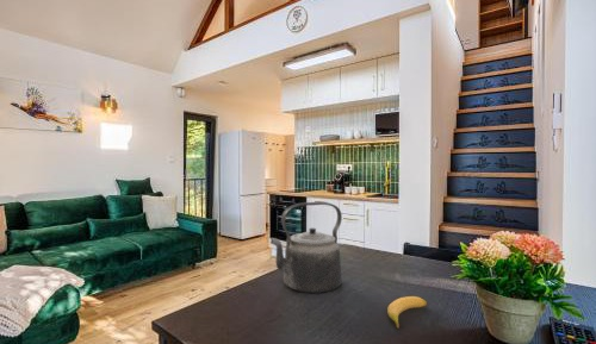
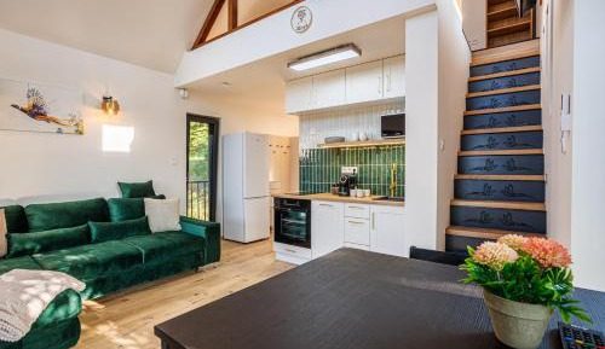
- banana (406, 307)
- kettle (306, 243)
